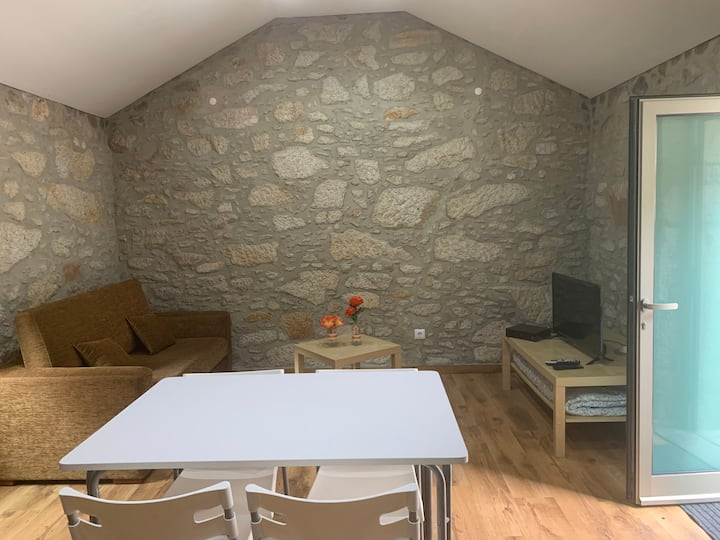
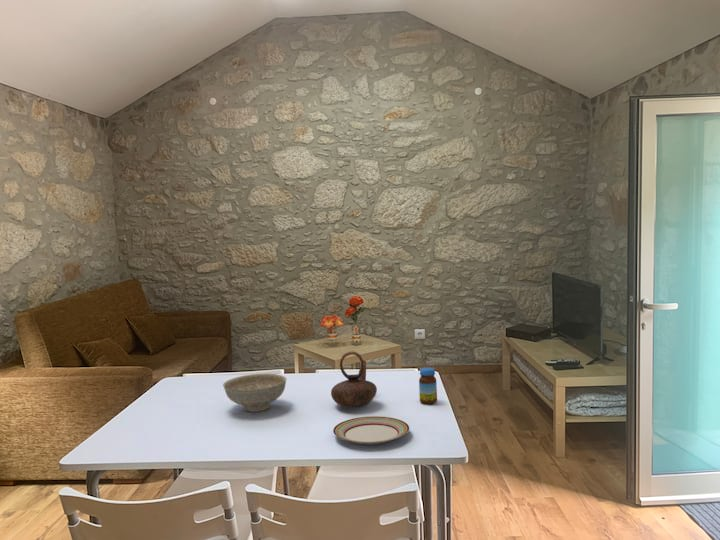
+ decorative bowl (255, 394)
+ jar (427, 385)
+ teapot (355, 376)
+ plate (371, 431)
